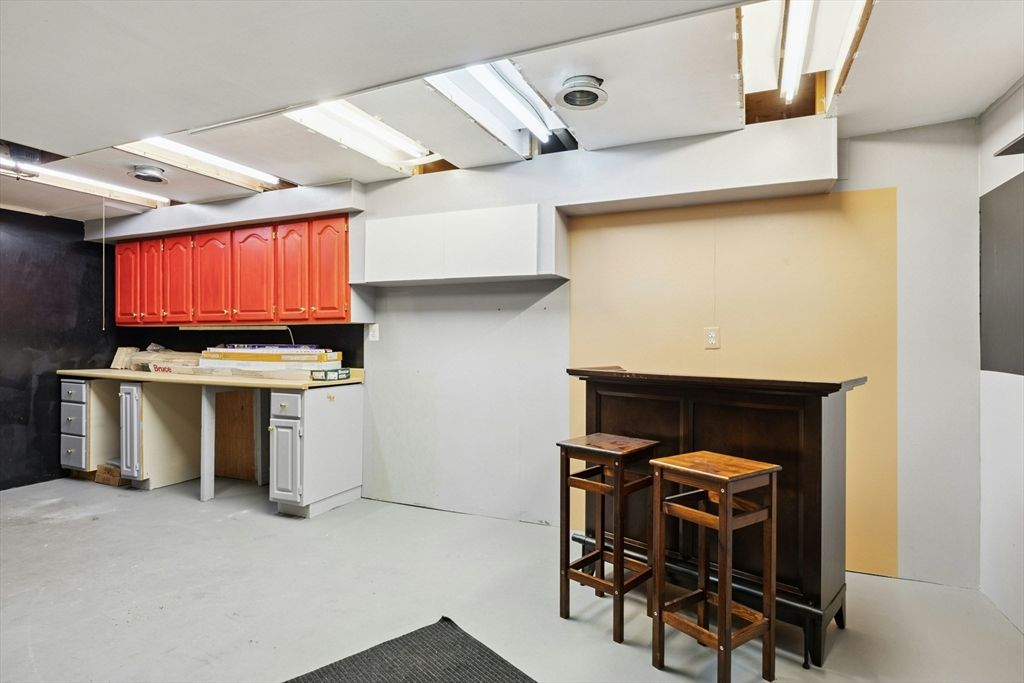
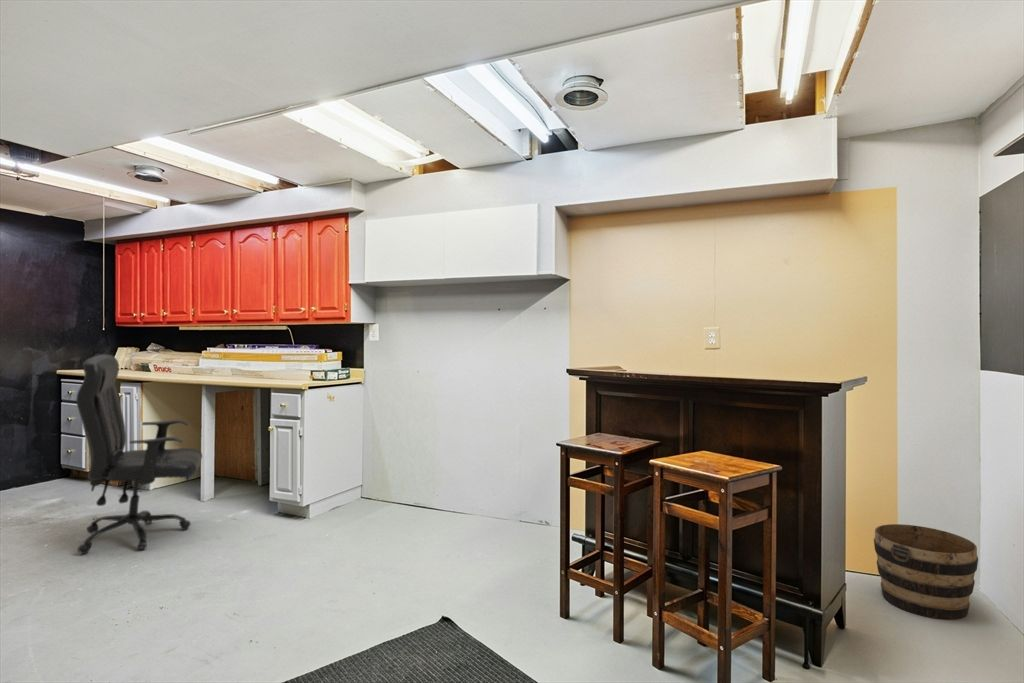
+ bucket (923, 570)
+ office chair (145, 443)
